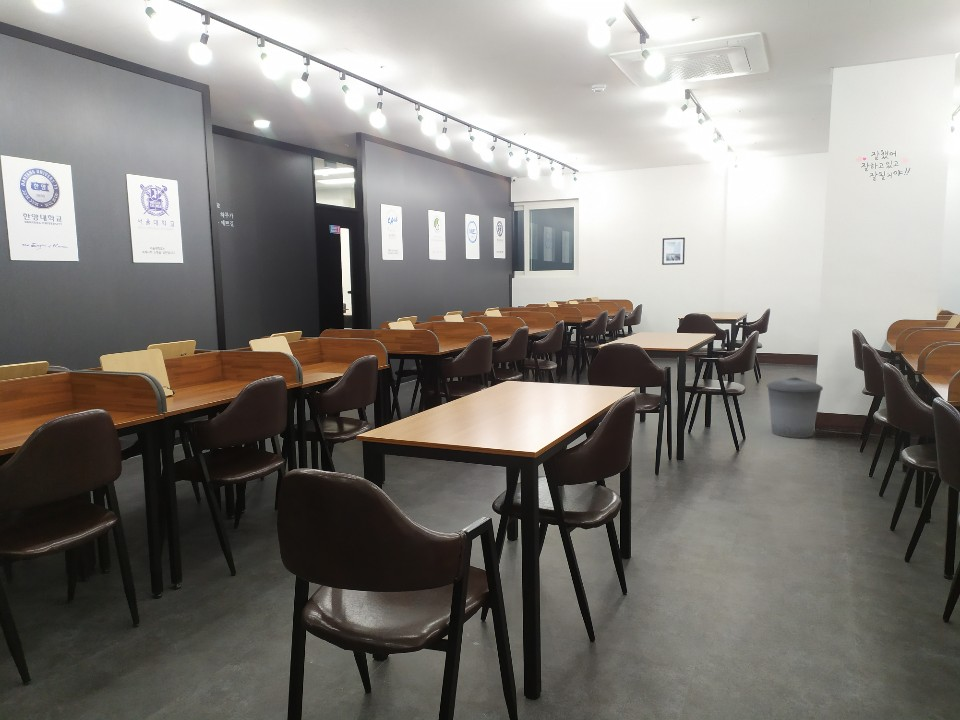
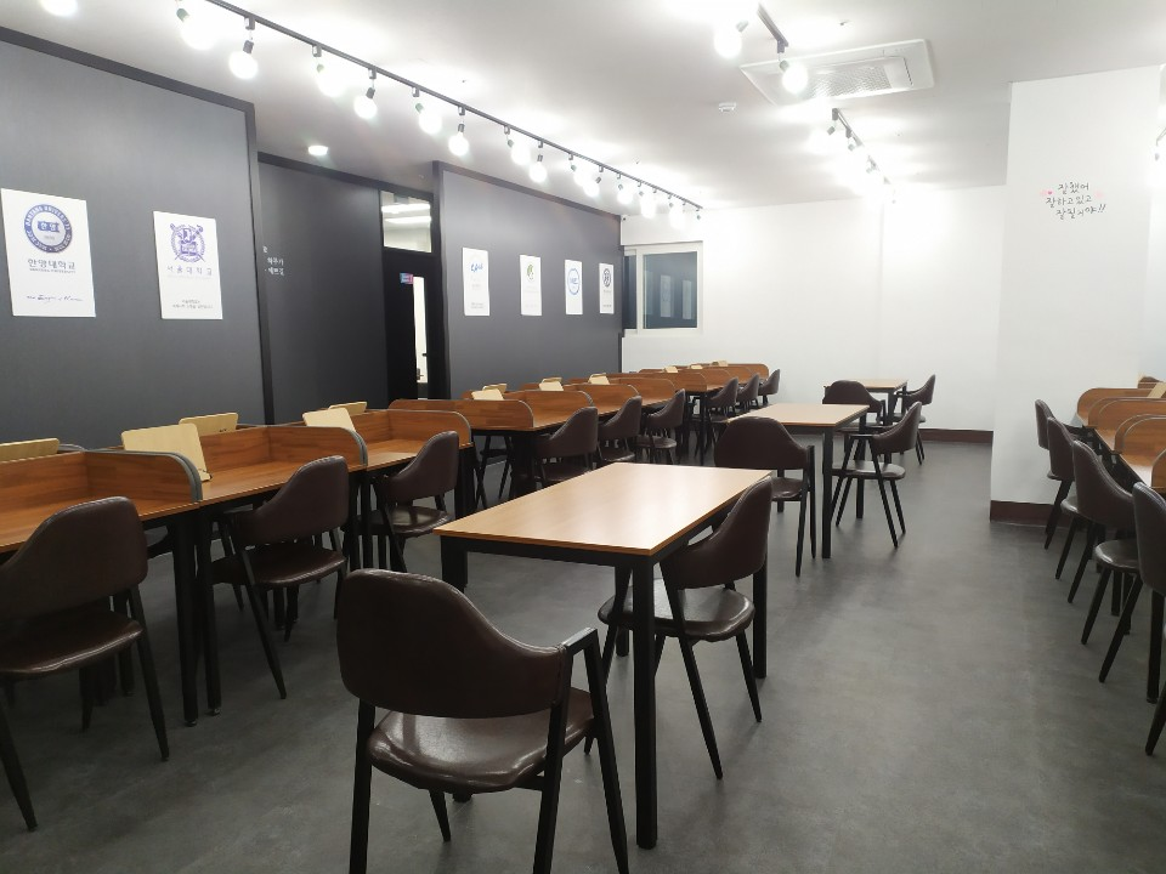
- trash can (793, 405)
- wall art (673, 251)
